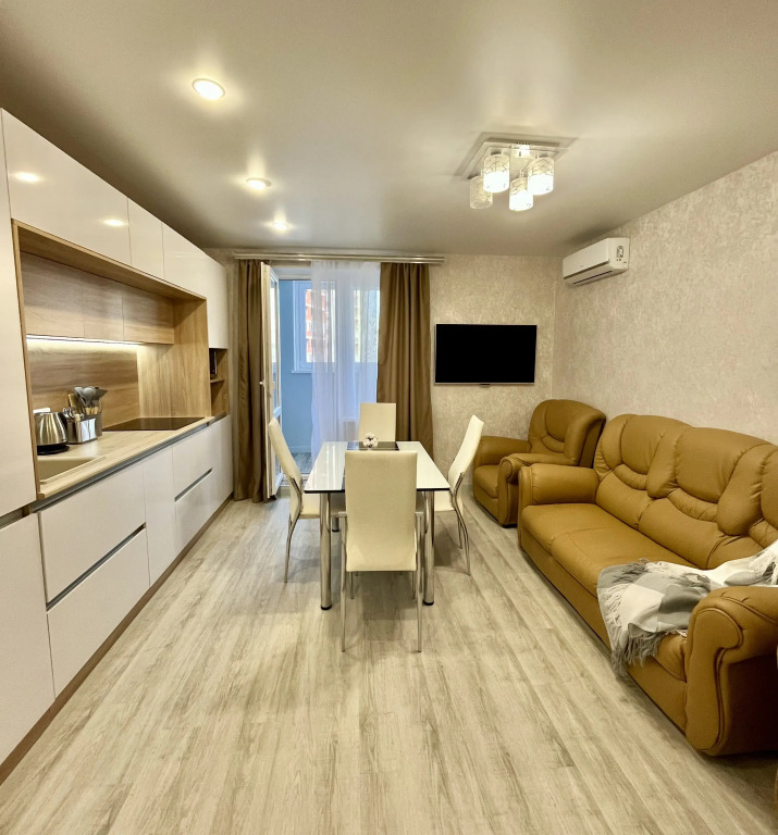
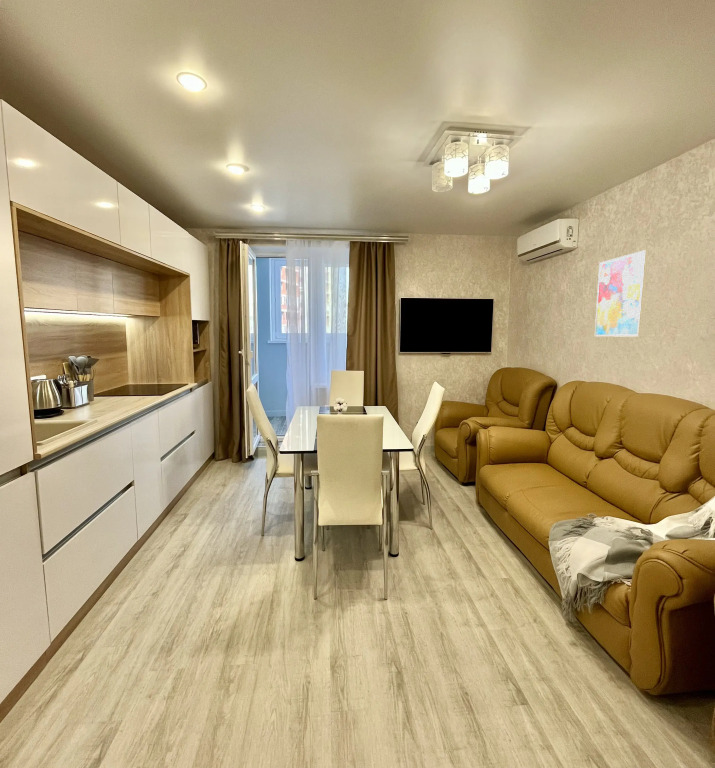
+ wall art (619, 297)
